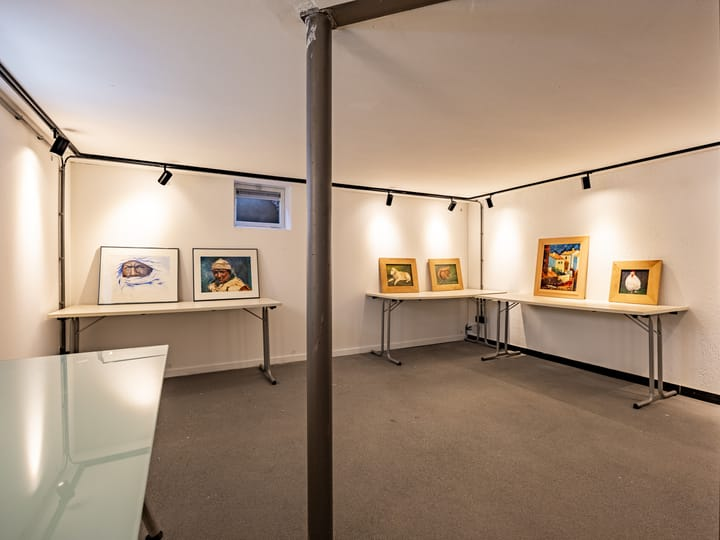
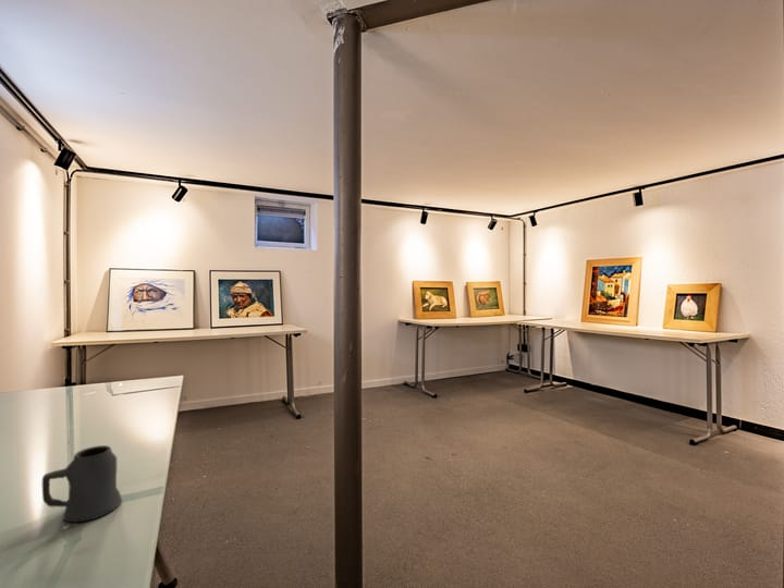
+ mug (84, 481)
